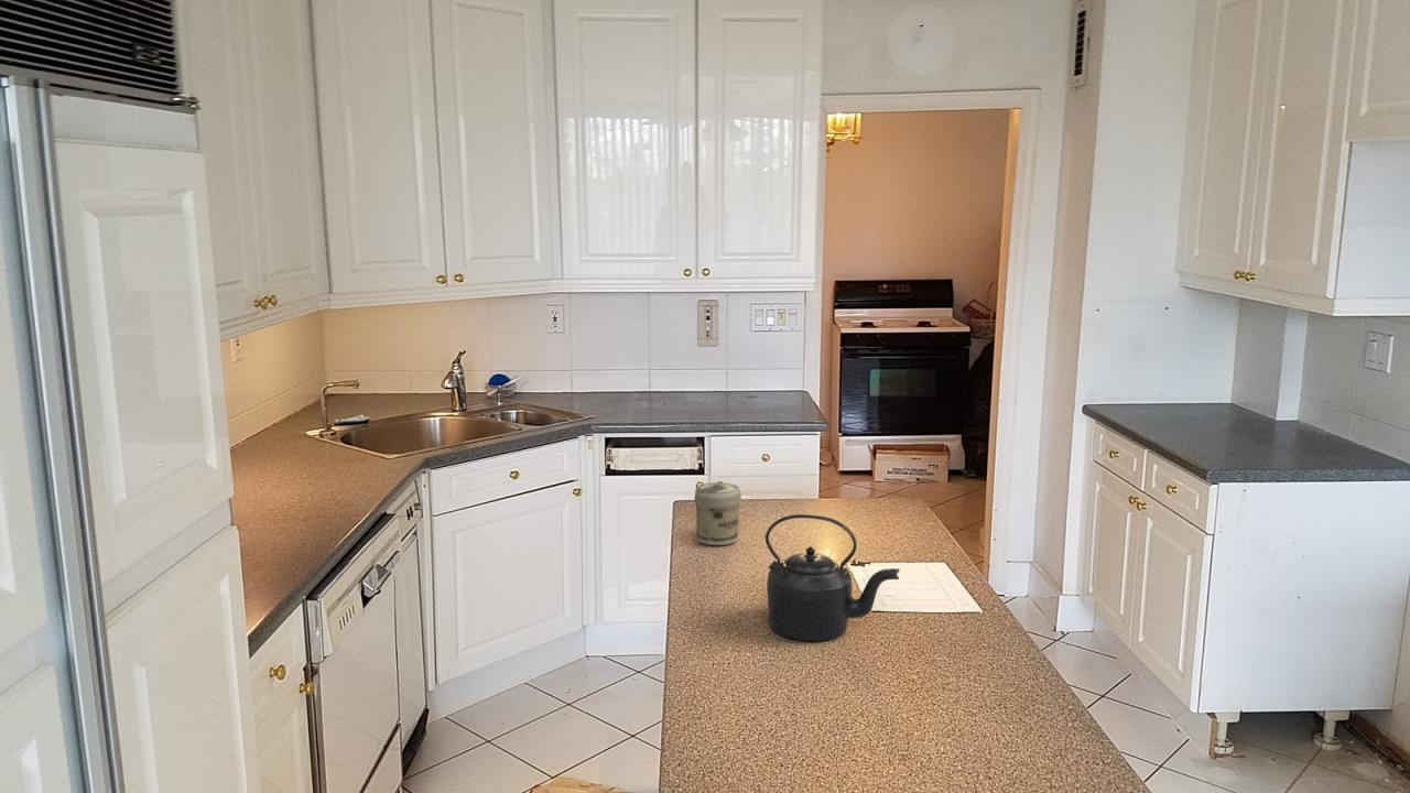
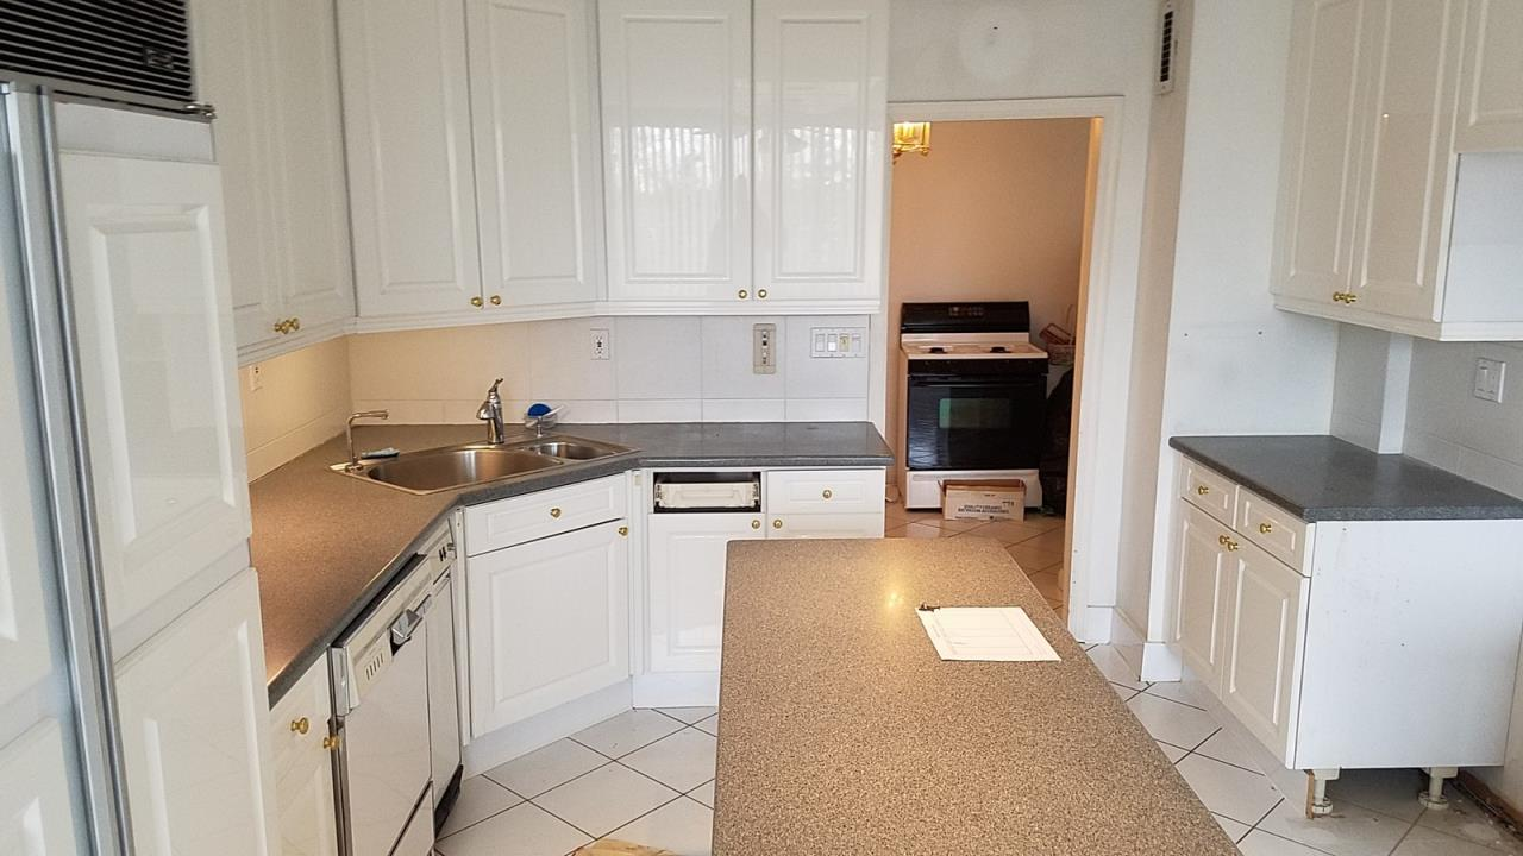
- kettle (831, 572)
- jar (717, 513)
